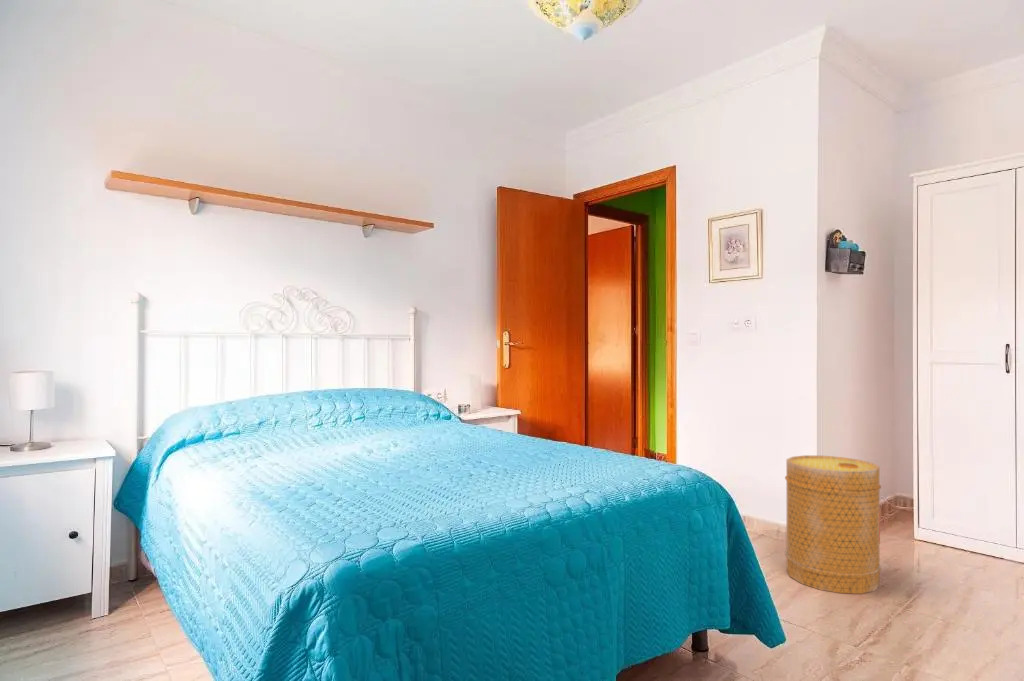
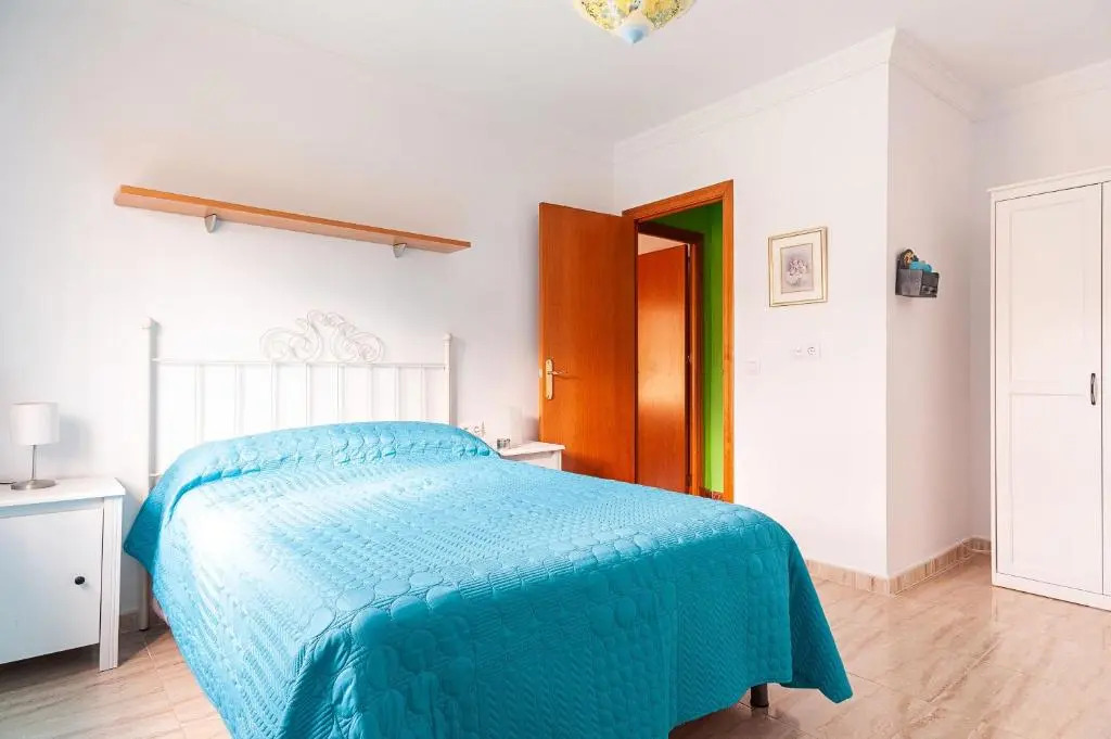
- basket (831, 520)
